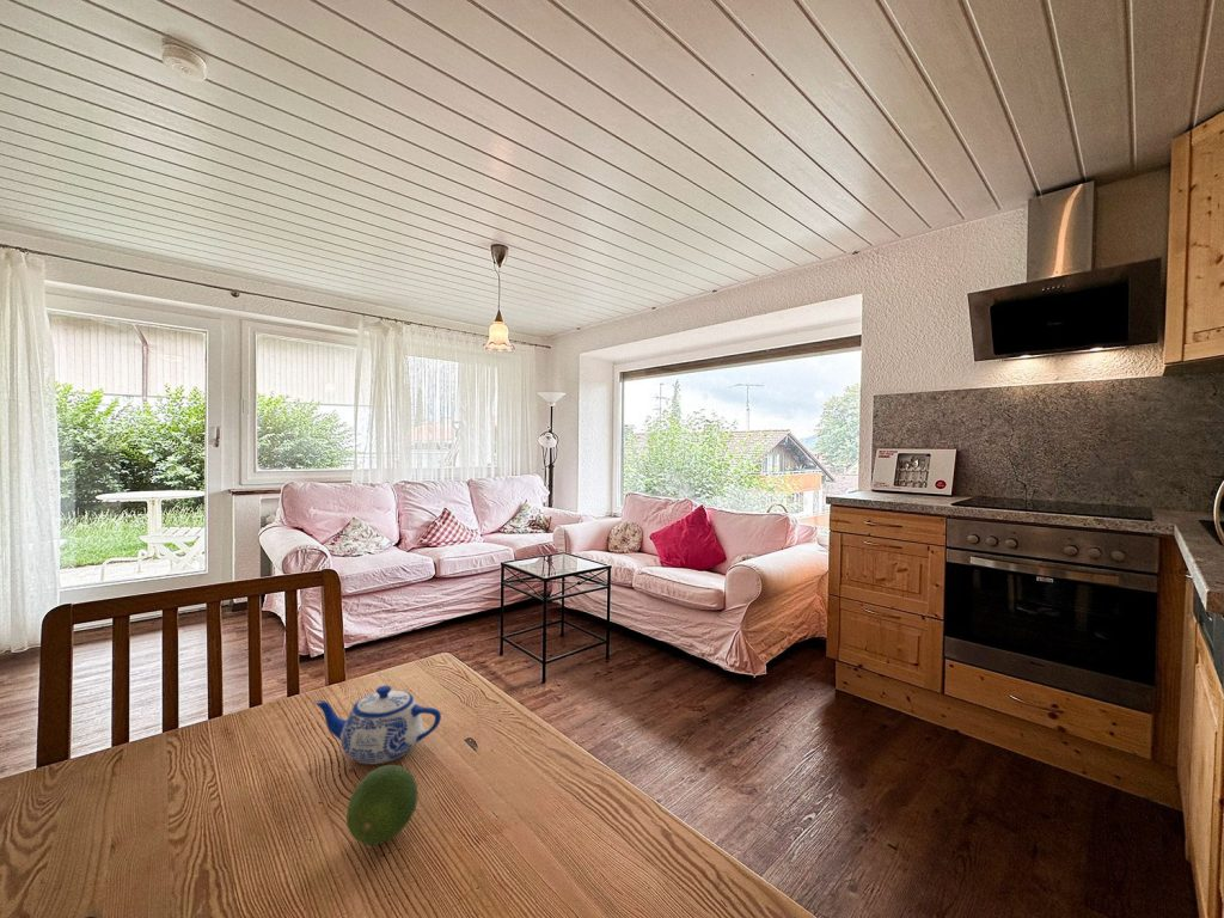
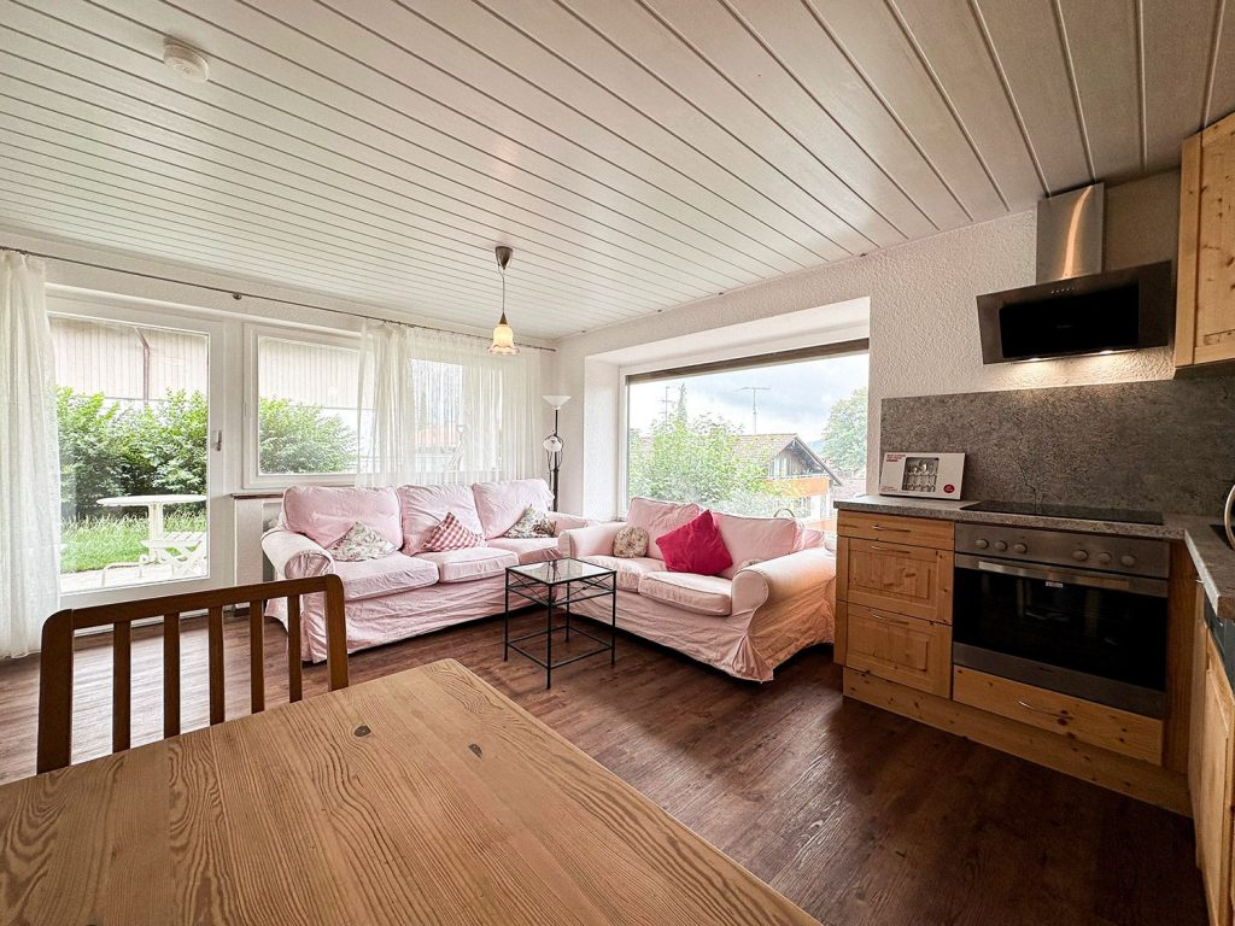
- fruit (382, 803)
- teapot (377, 718)
